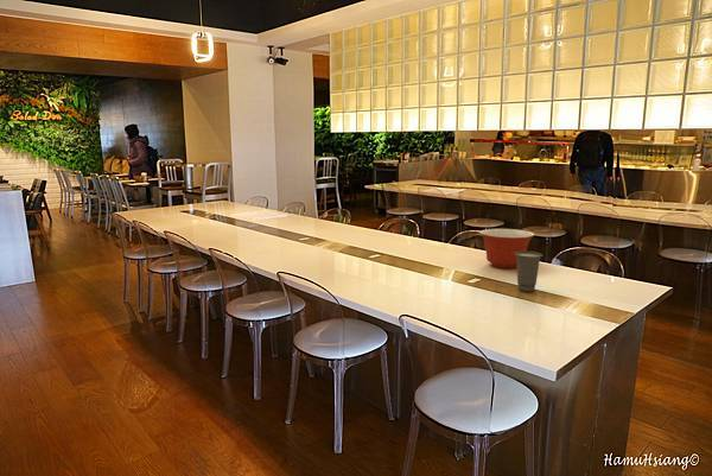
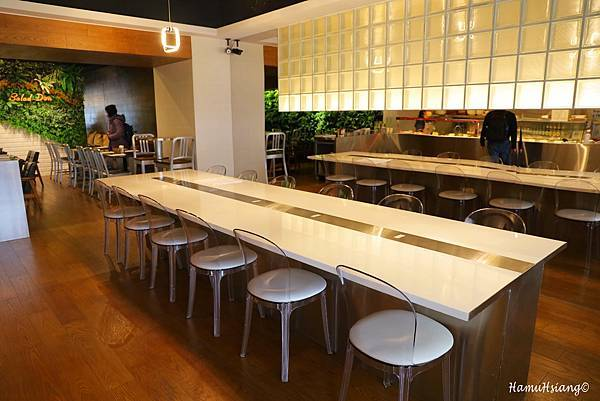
- cup (527, 272)
- mixing bowl (506, 248)
